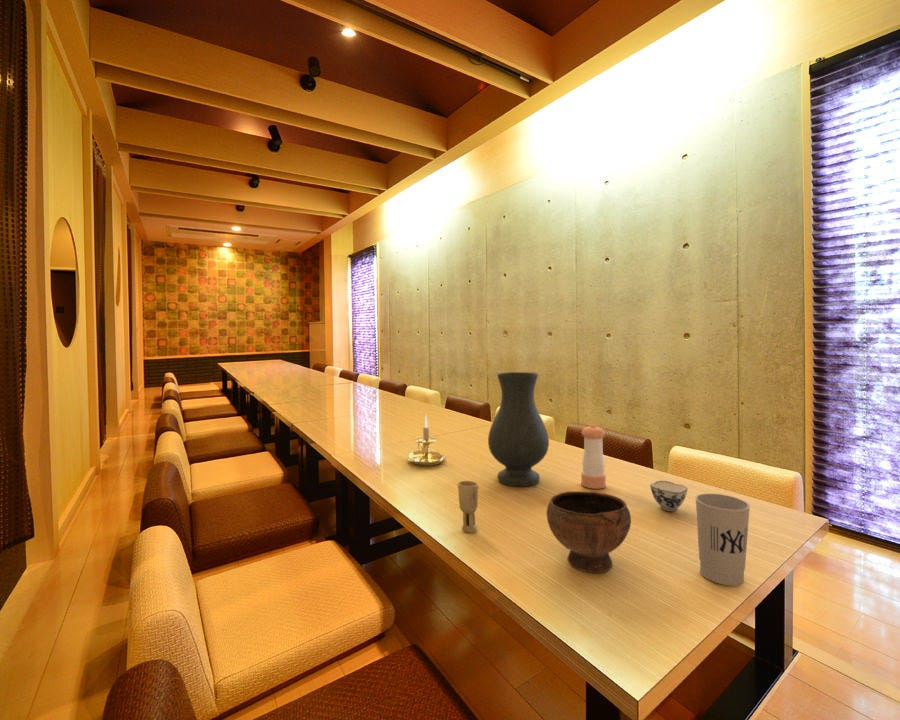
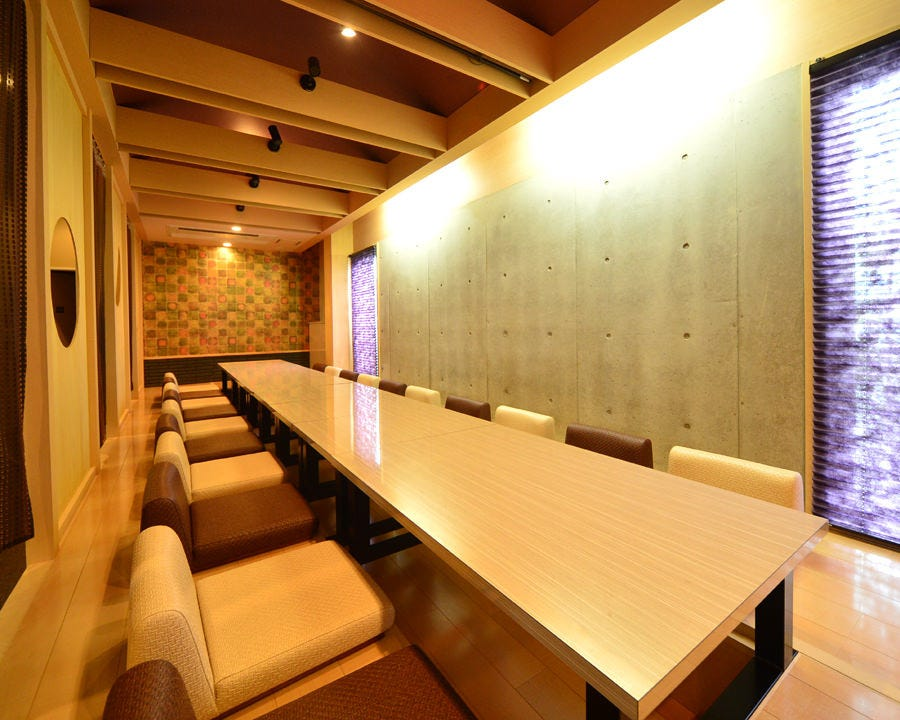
- chinaware (666, 495)
- cup (468, 506)
- bowl (587, 530)
- cup (721, 538)
- candle holder (425, 437)
- pepper shaker (593, 454)
- vase (518, 426)
